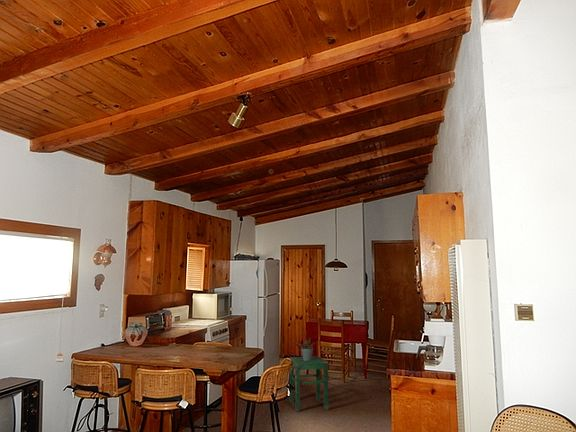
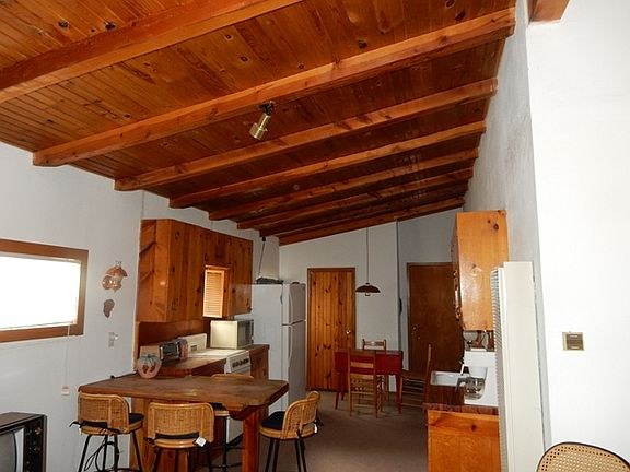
- stool (308, 382)
- potted plant (307, 348)
